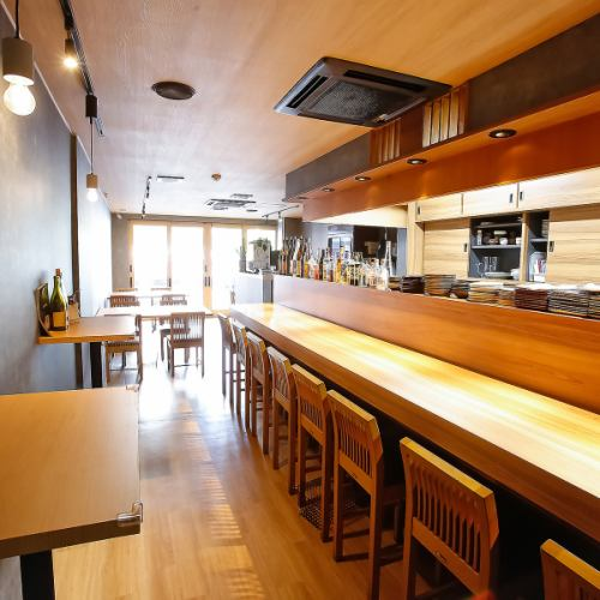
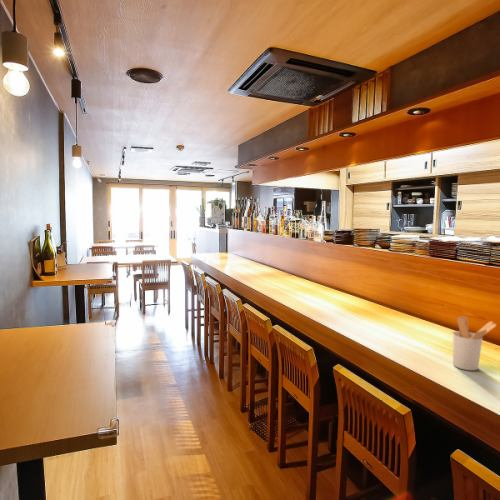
+ utensil holder (474, 343)
